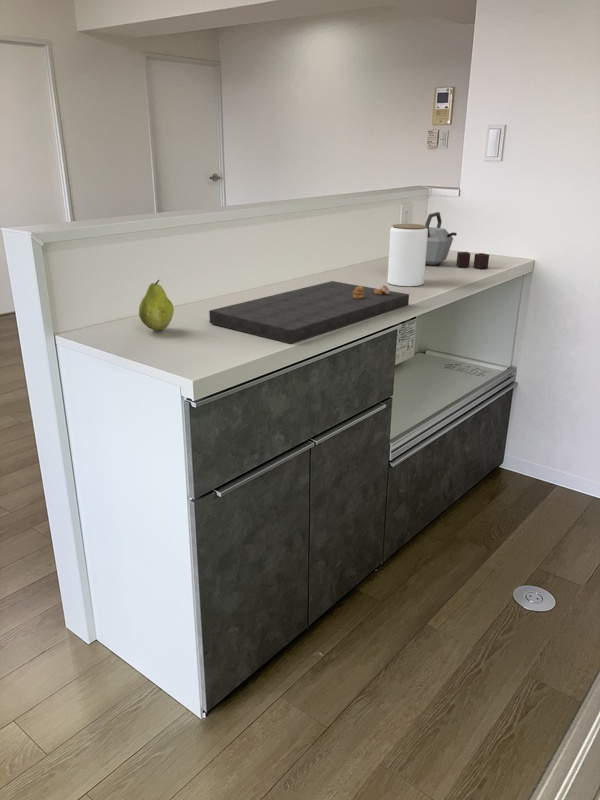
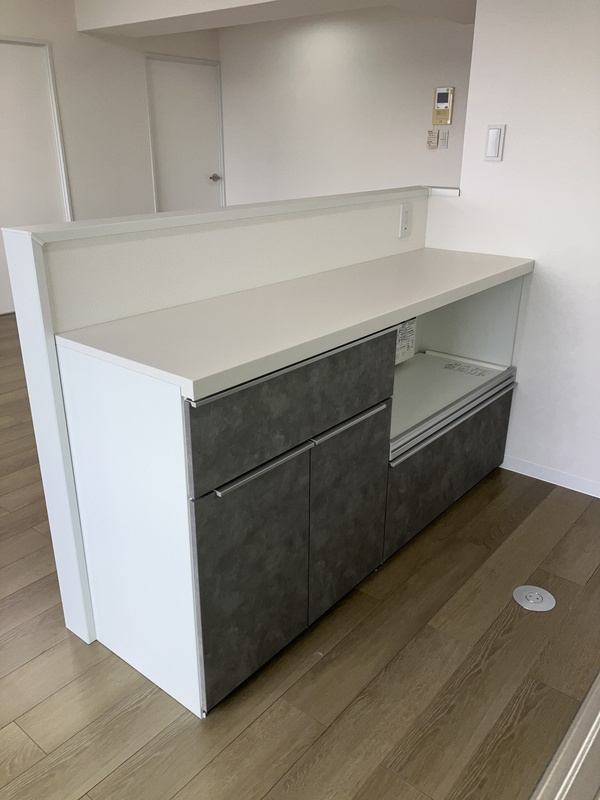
- kettle (451, 240)
- cutting board (314, 302)
- jar (407, 254)
- fruit (156, 306)
